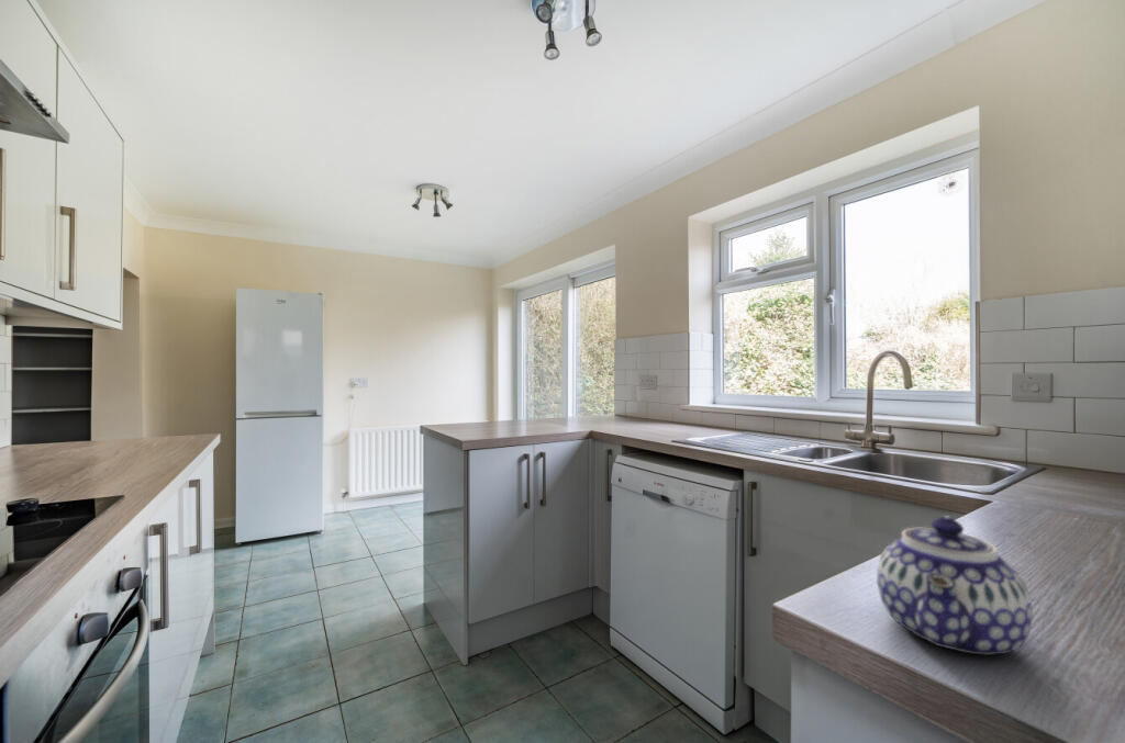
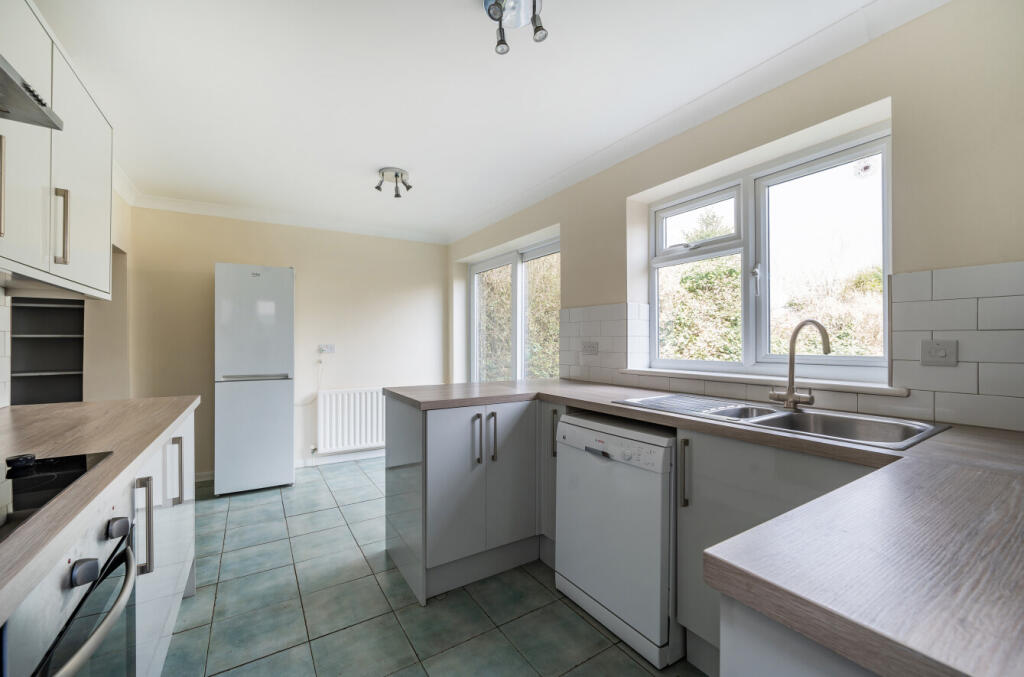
- teapot (948, 572)
